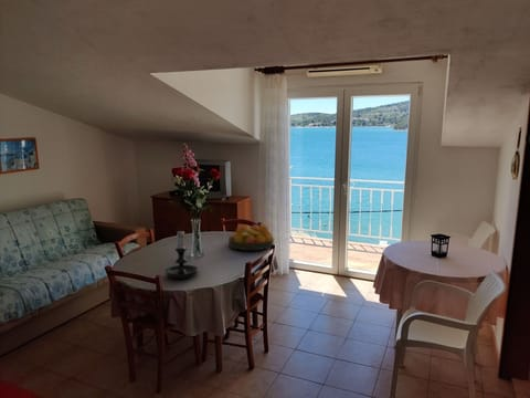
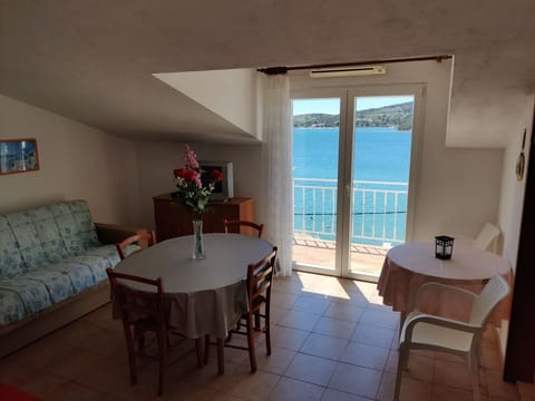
- candle holder (180, 252)
- fruit bowl (251, 234)
